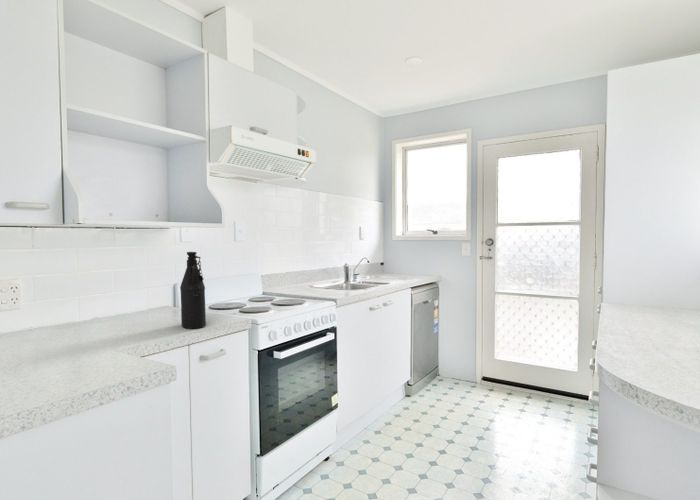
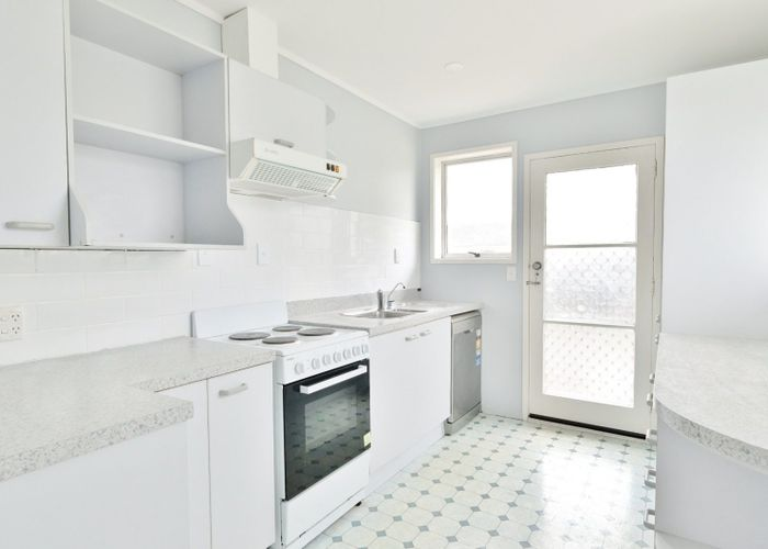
- bottle (193, 288)
